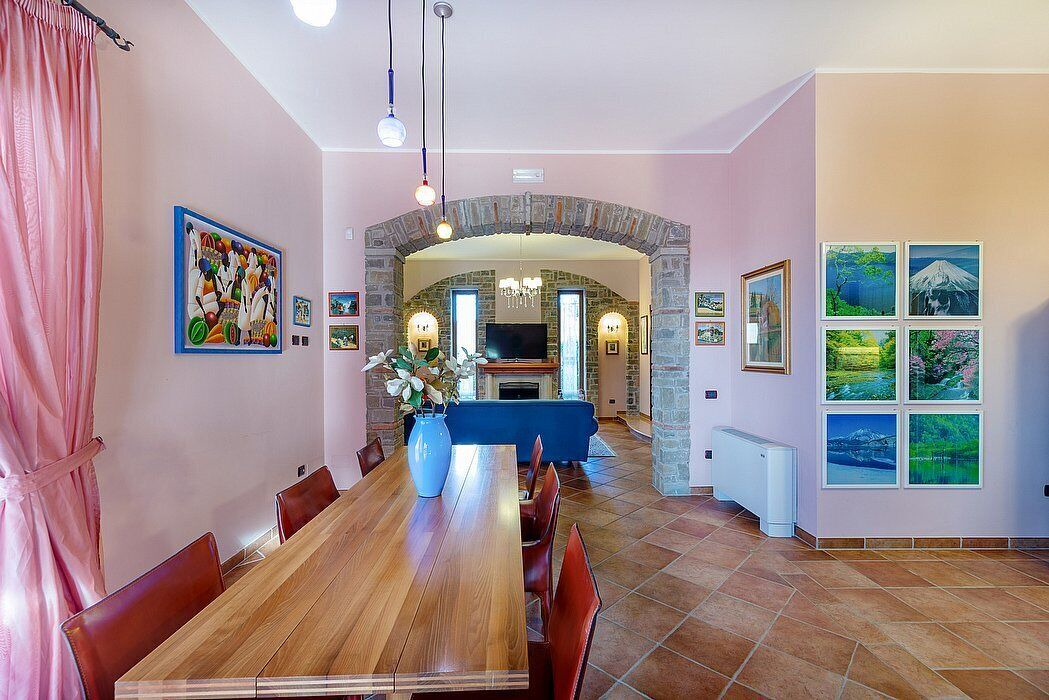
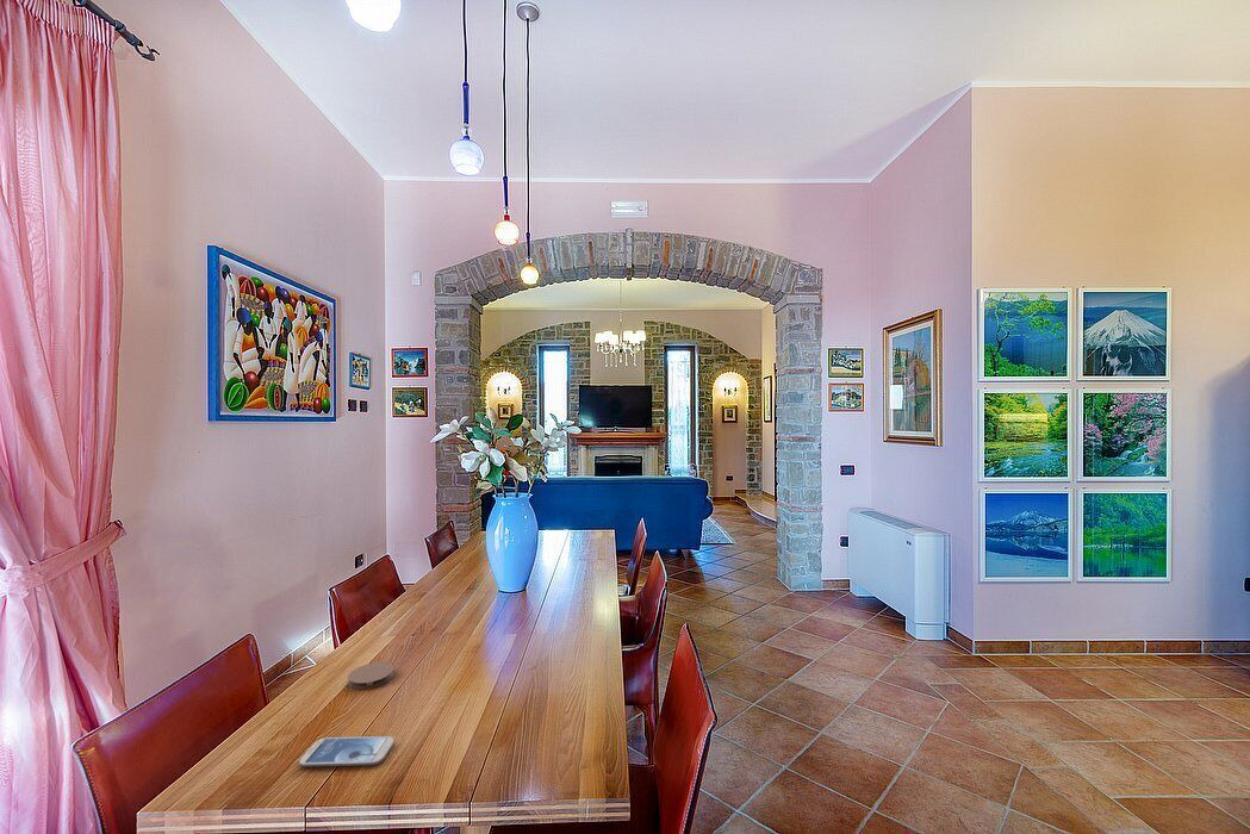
+ coaster (371, 674)
+ smartphone (348, 751)
